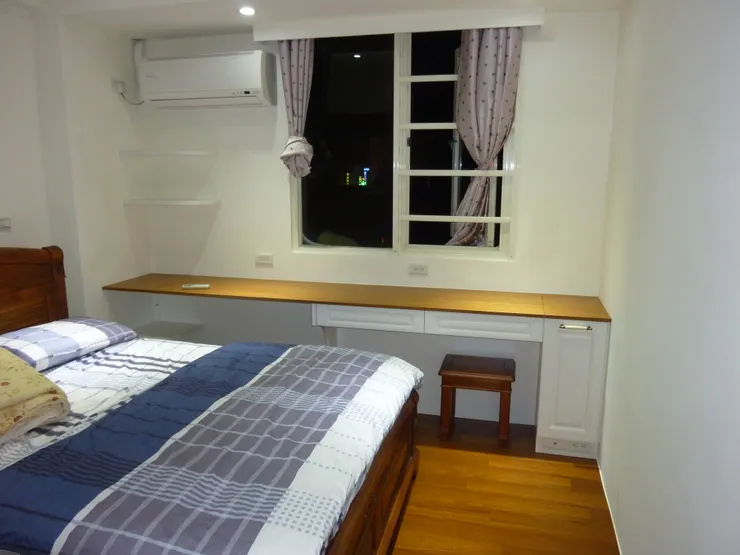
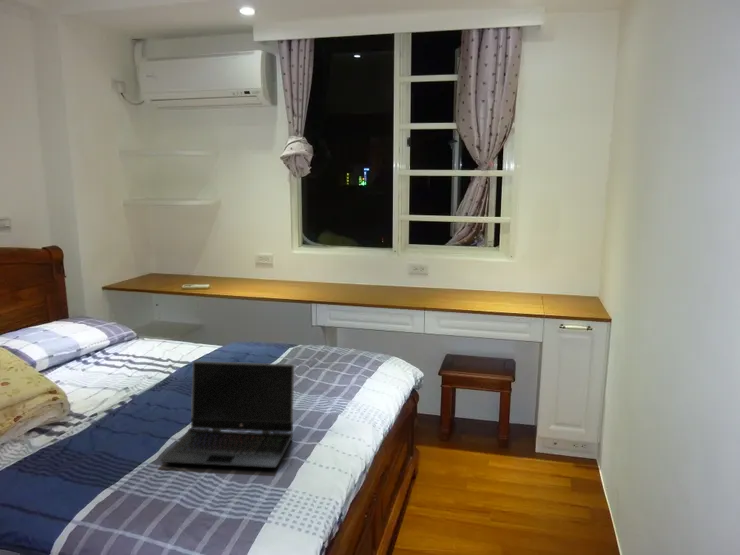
+ laptop computer (231, 412)
